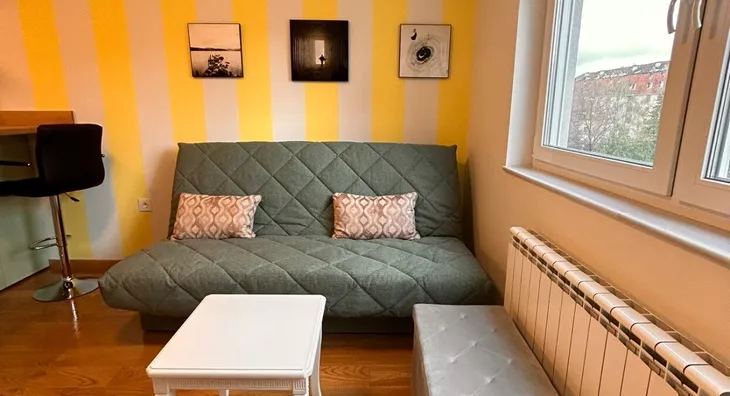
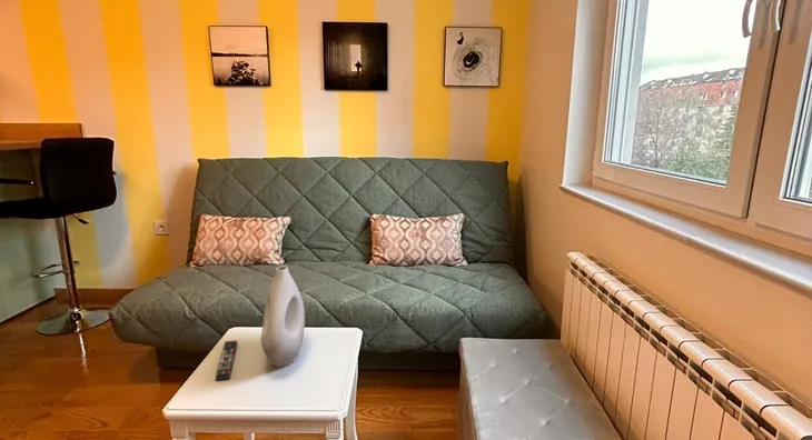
+ remote control (227, 358)
+ vase (283, 313)
